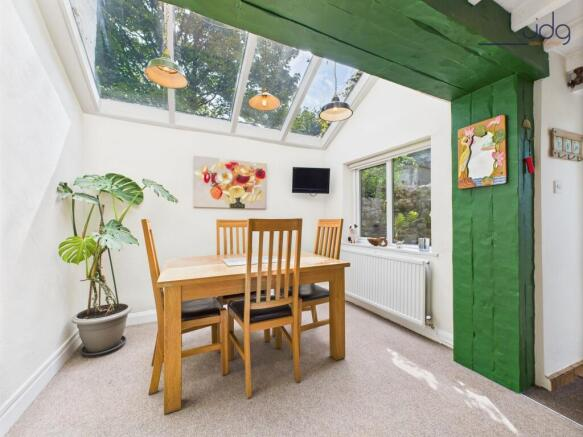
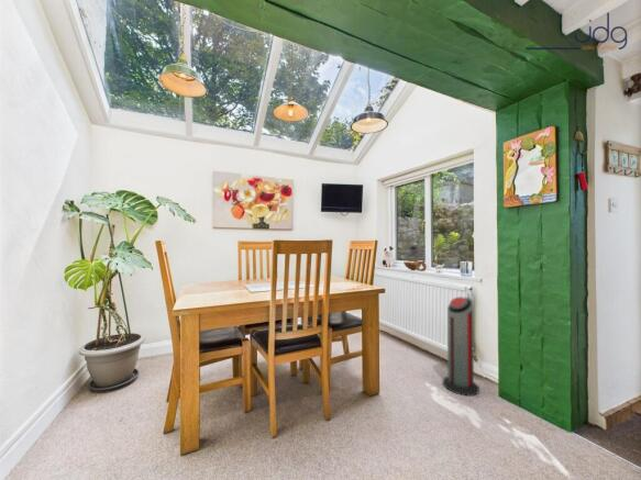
+ air purifier (460, 342)
